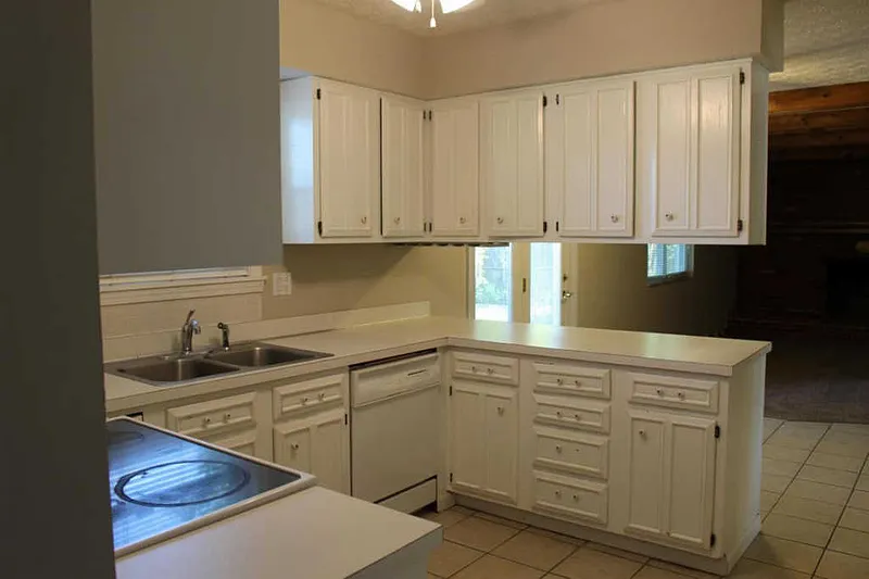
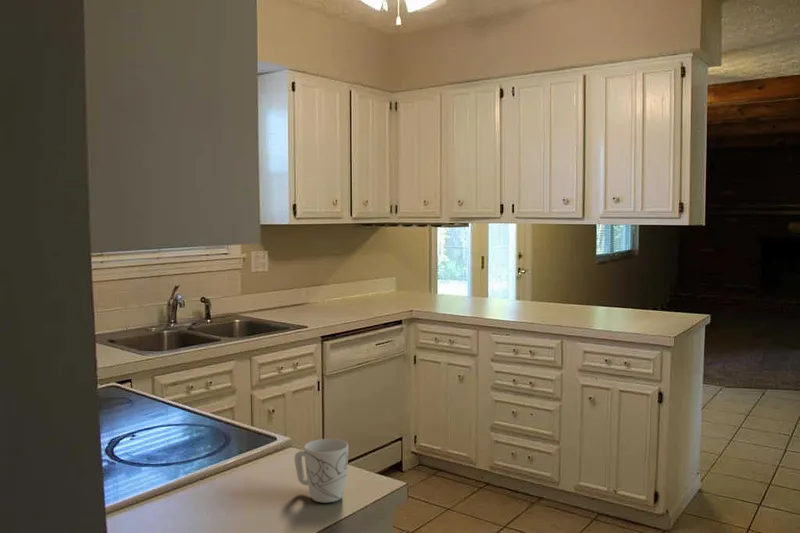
+ mug (320, 469)
